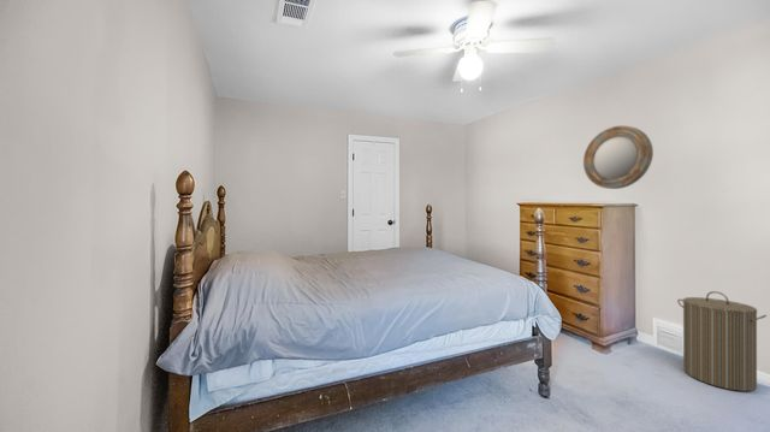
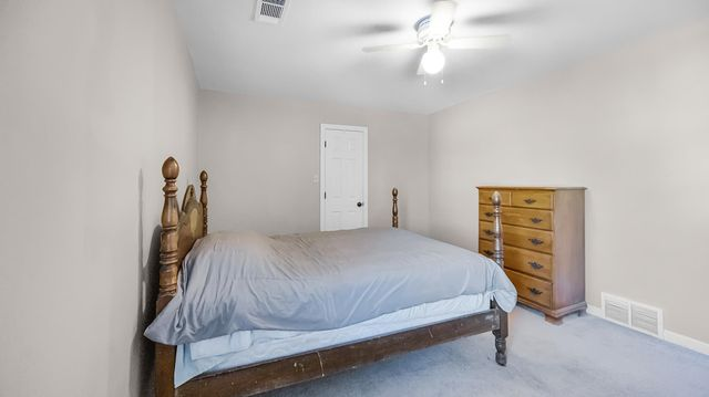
- laundry hamper (717, 335)
- home mirror (615, 158)
